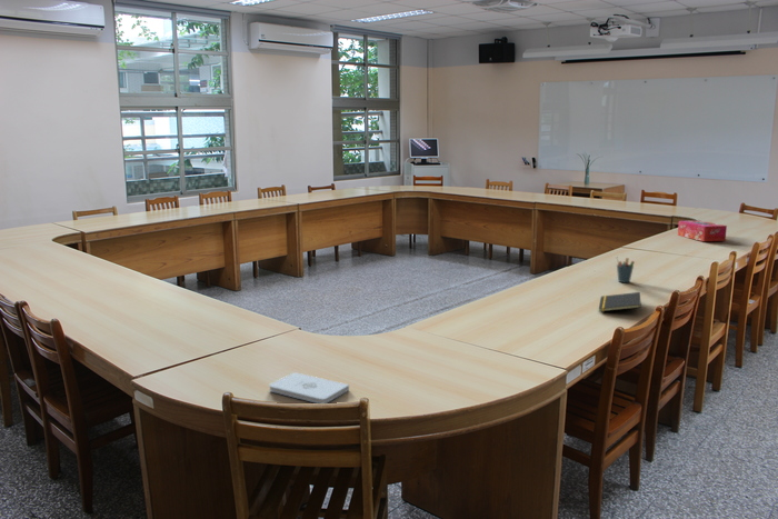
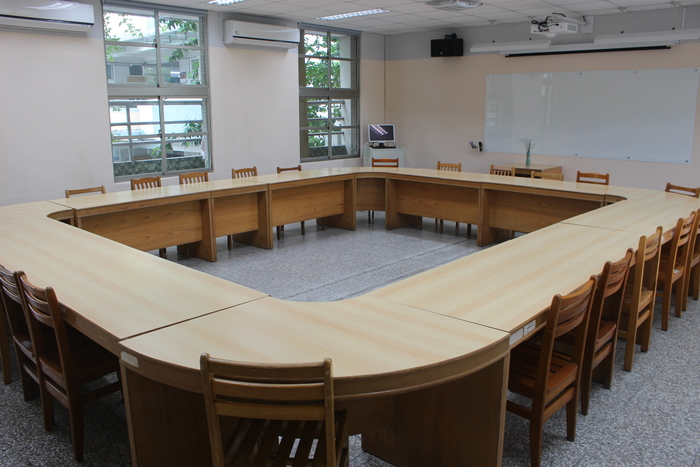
- pen holder (625, 269)
- notepad (308, 387)
- notepad (619, 301)
- tissue box (701, 230)
